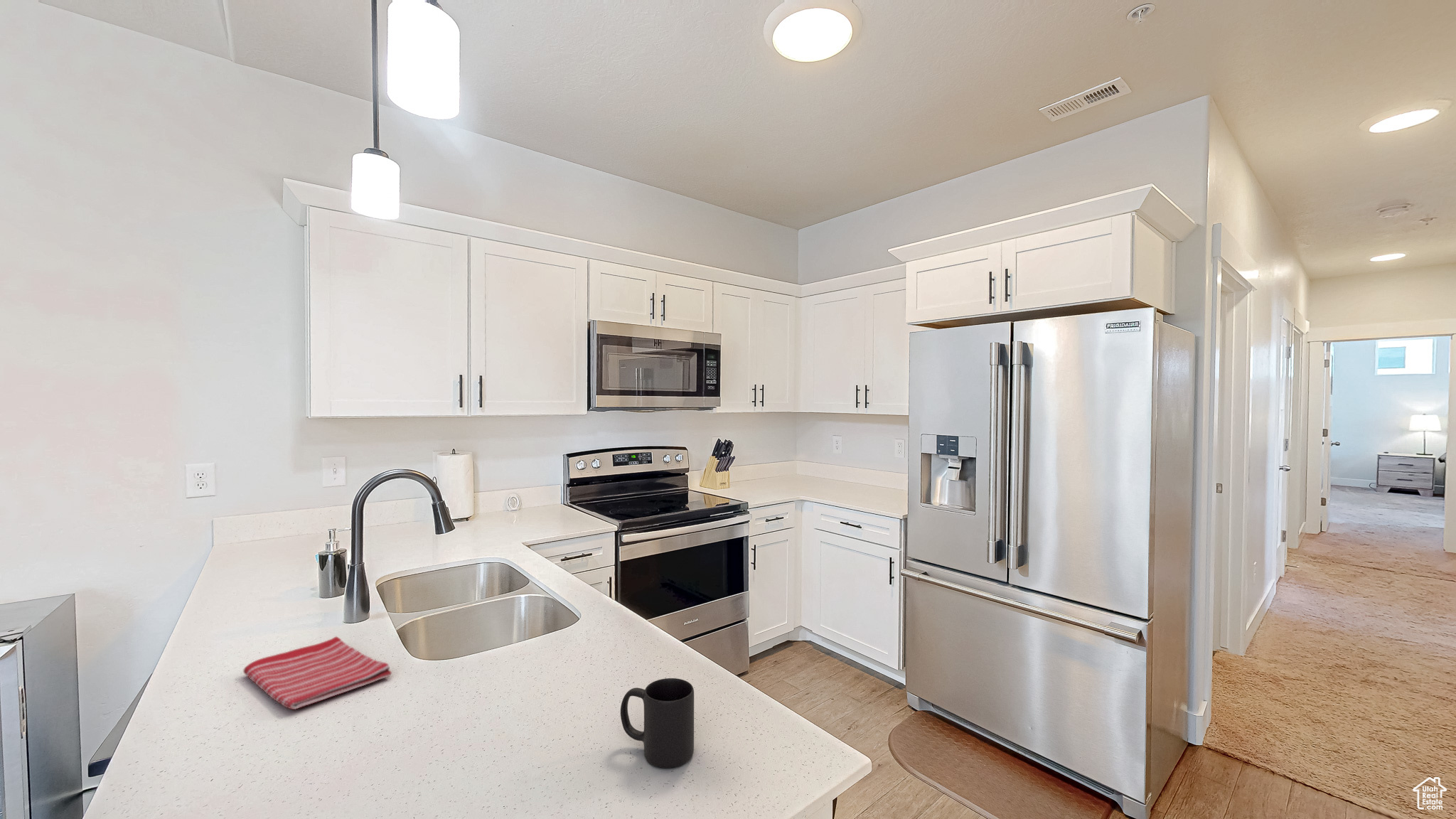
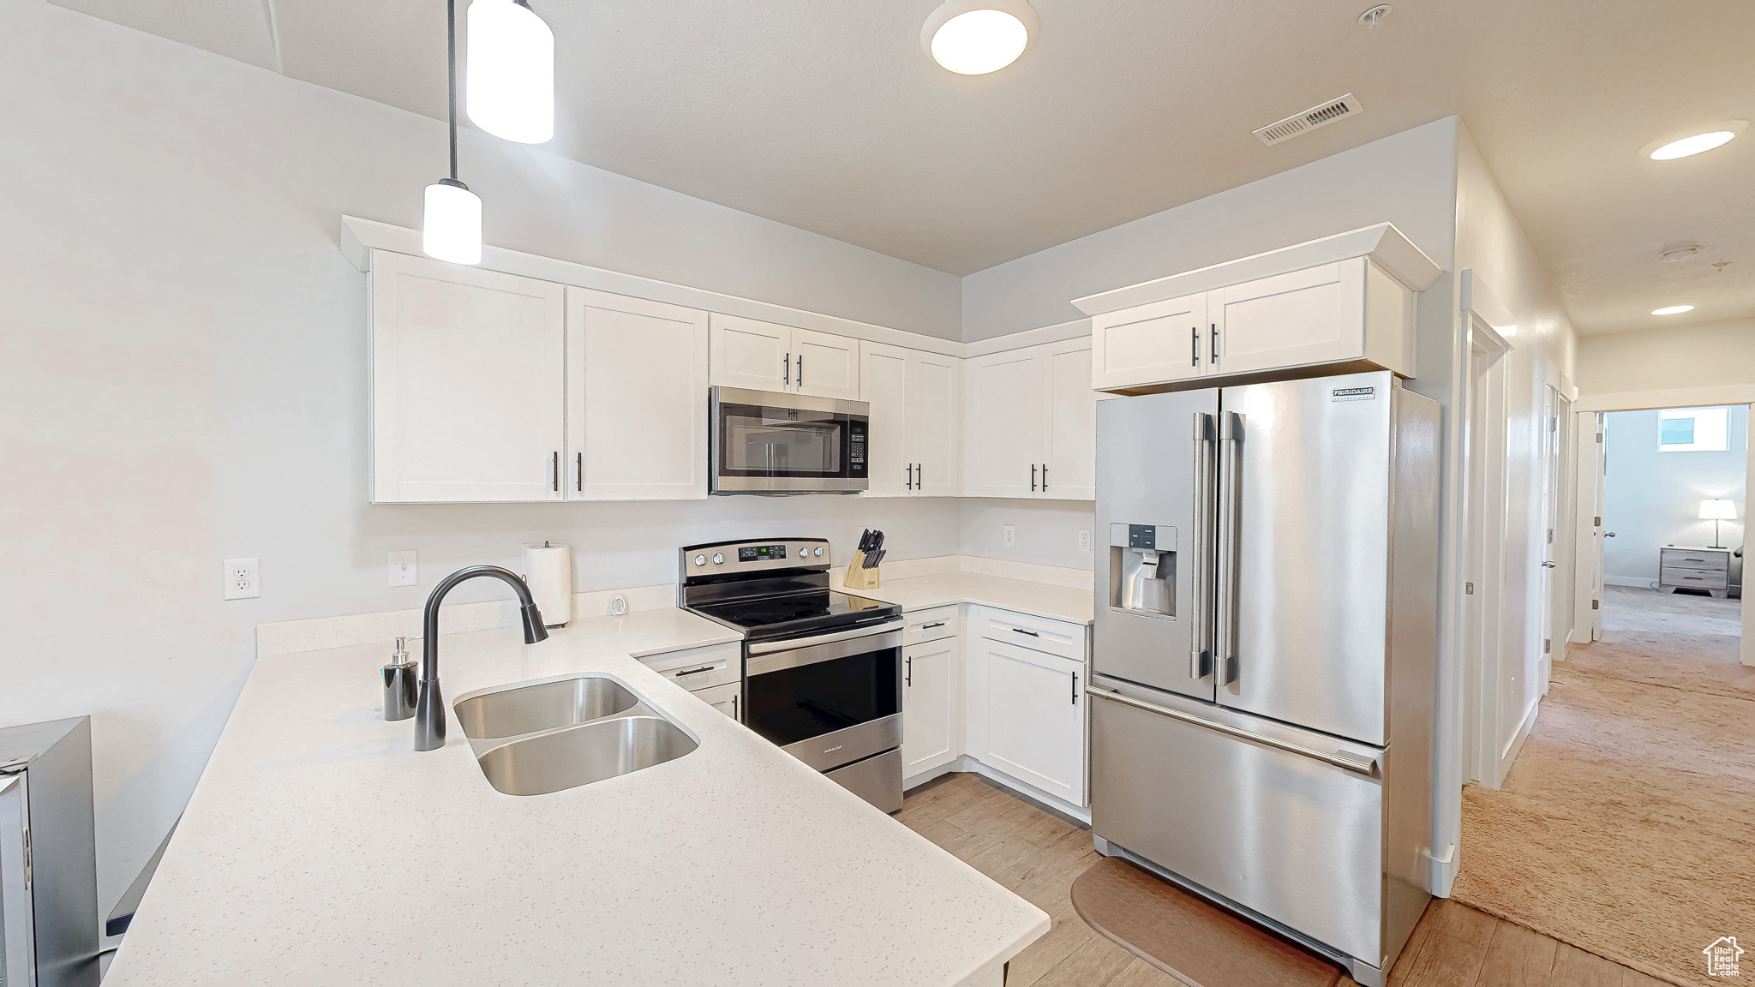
- dish towel (317, 669)
- mug (655, 718)
